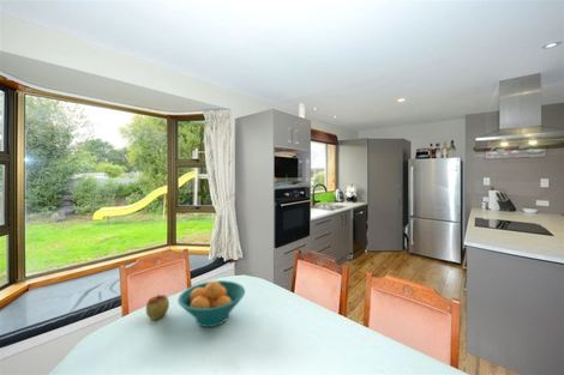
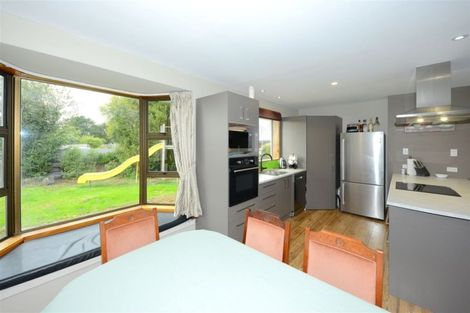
- apple (157, 304)
- fruit bowl (212, 300)
